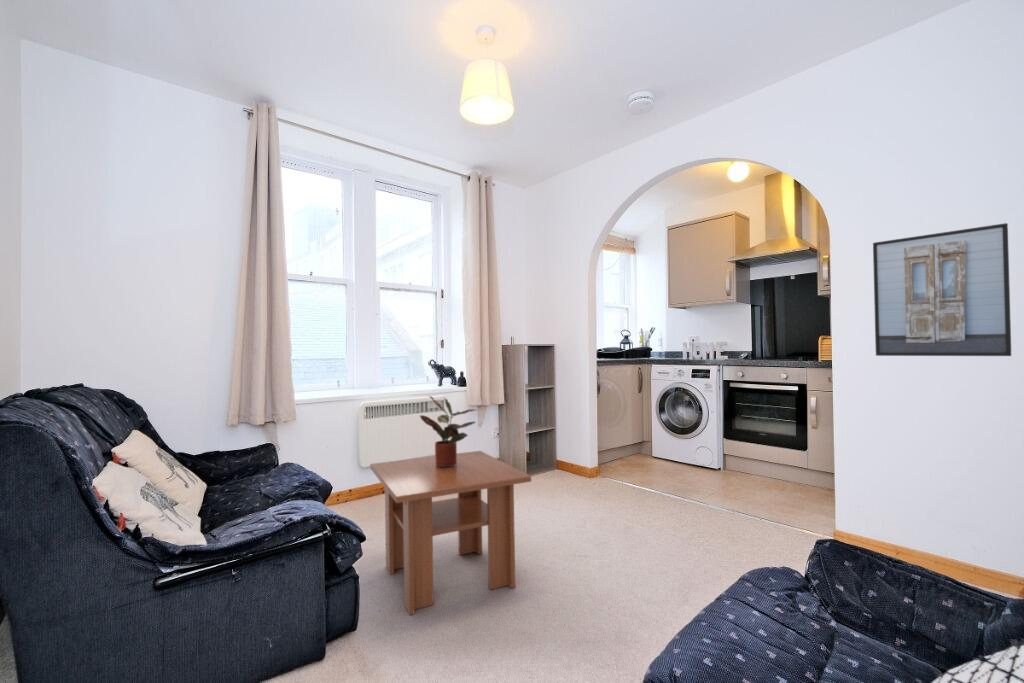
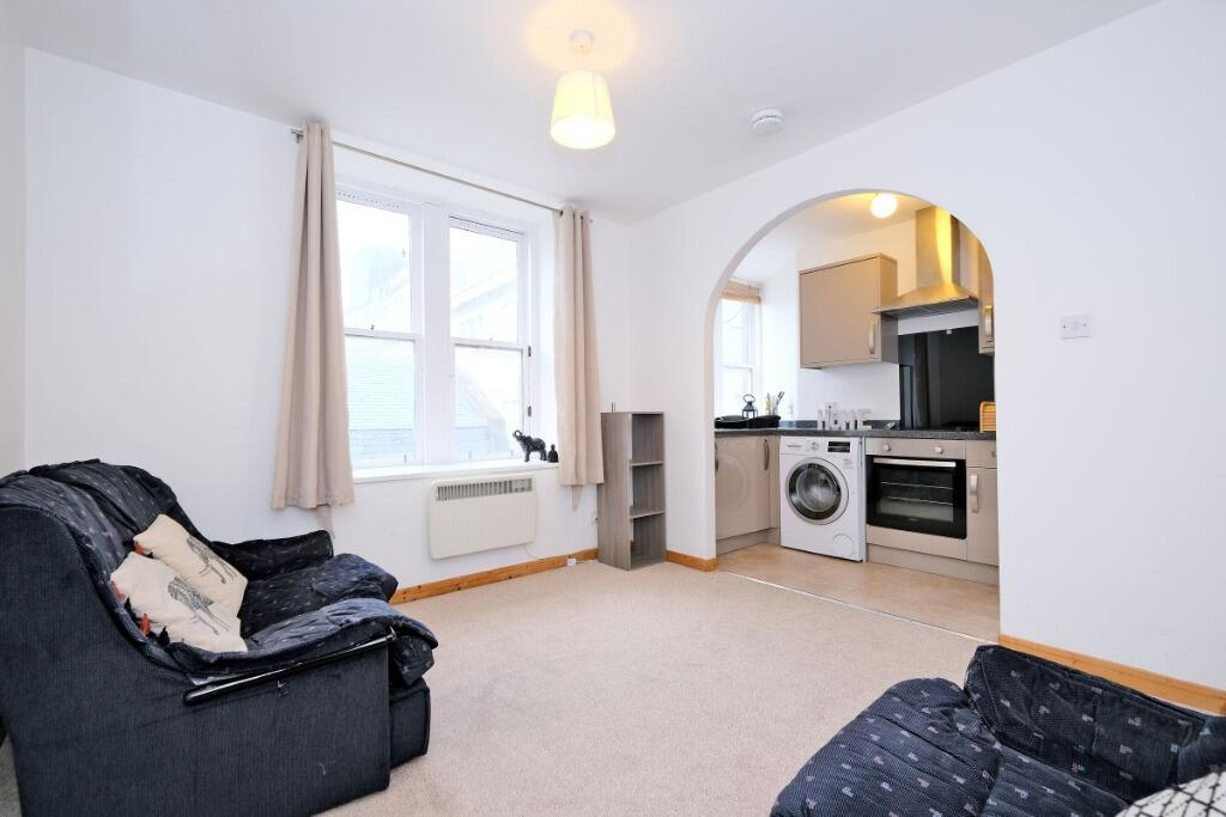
- potted plant (451, 429)
- coffee table (446, 522)
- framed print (936, 294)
